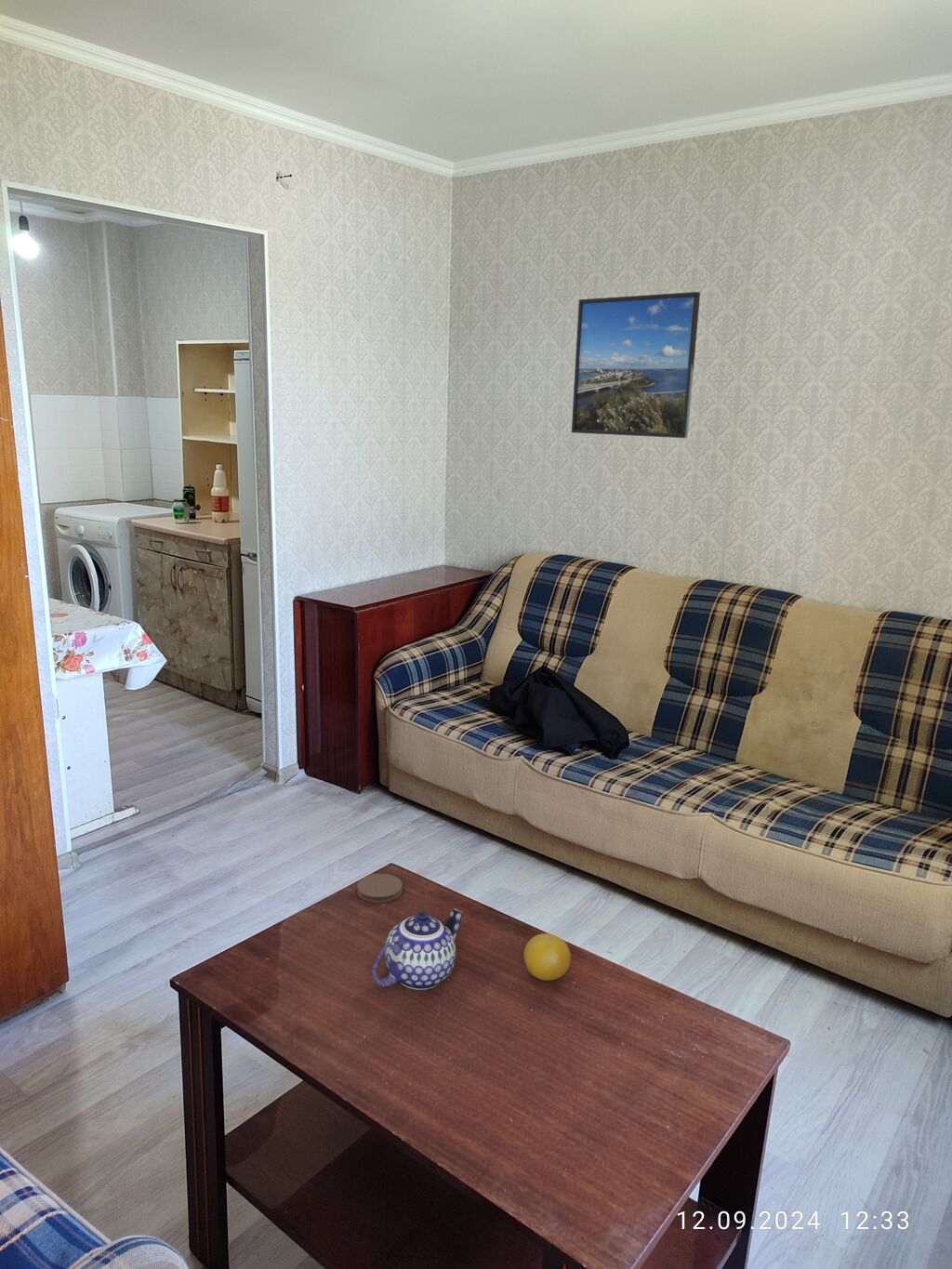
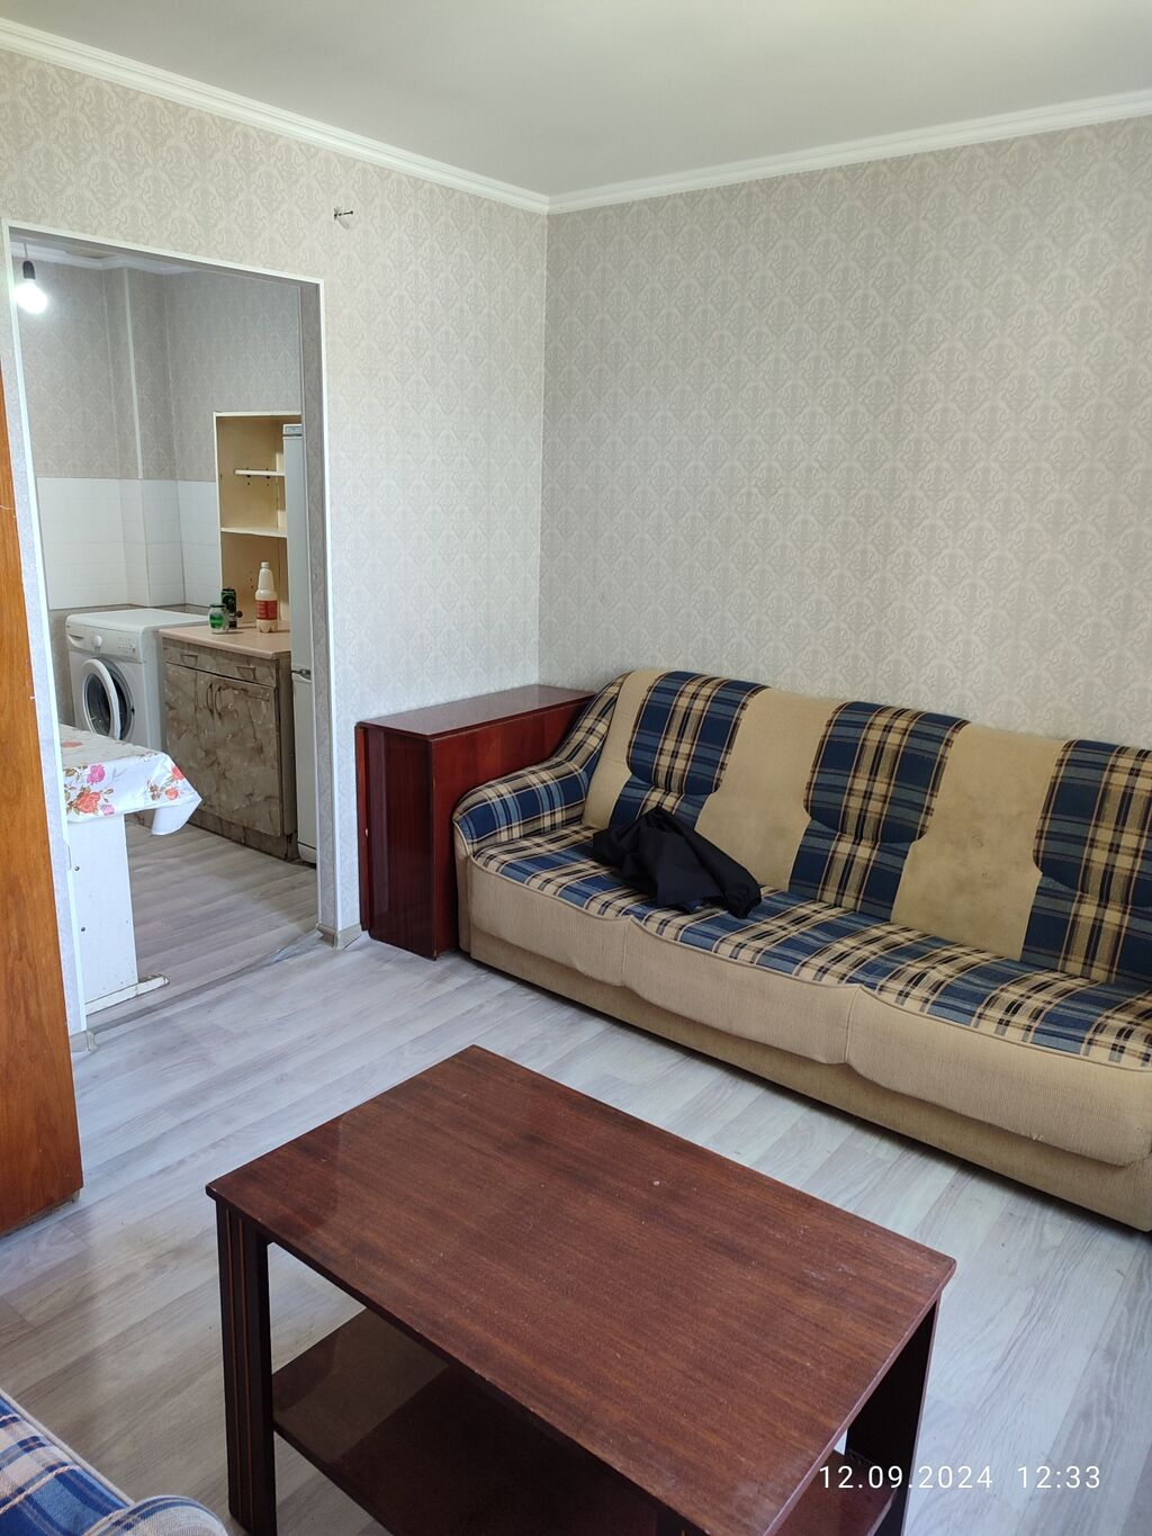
- fruit (547, 957)
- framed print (631, 366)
- teapot (419, 945)
- coaster (379, 887)
